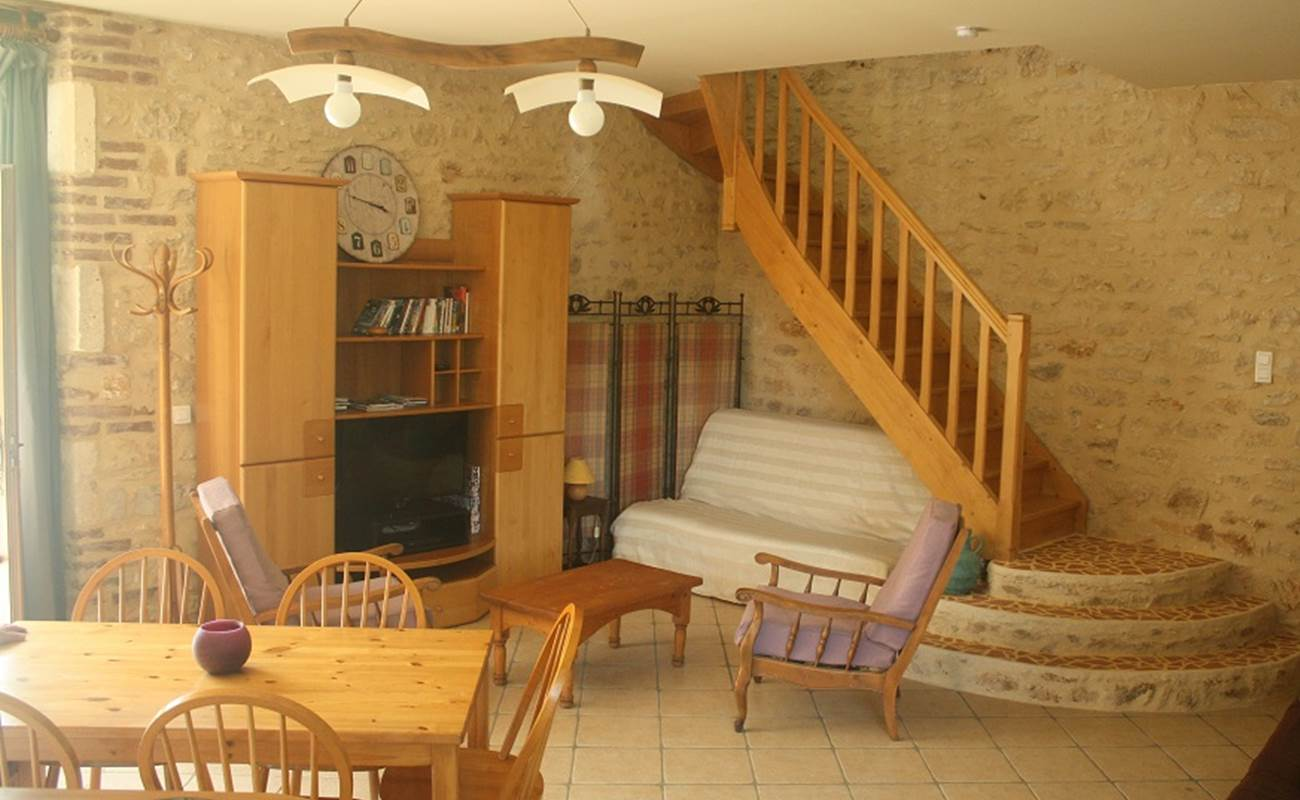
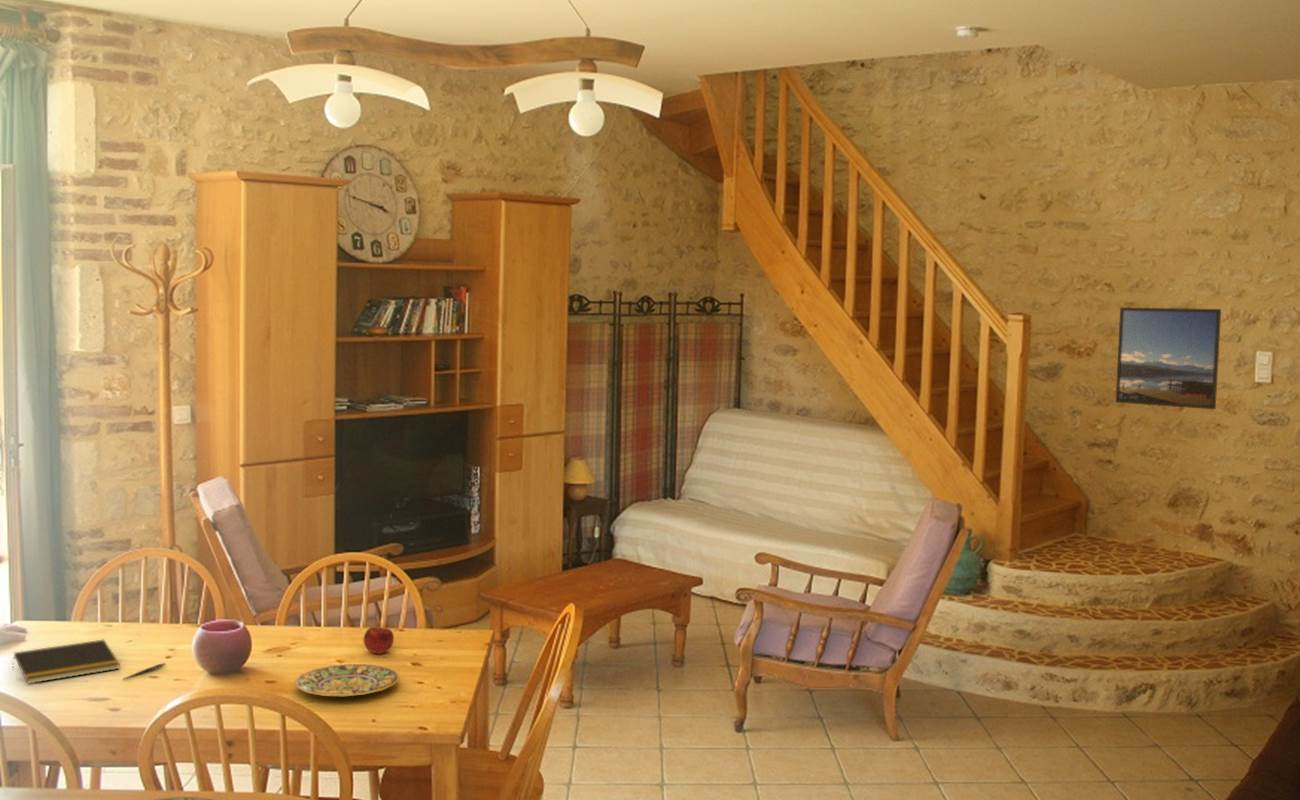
+ fruit (378, 638)
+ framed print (1166, 357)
+ notepad (67, 660)
+ plate (347, 684)
+ pen (144, 670)
